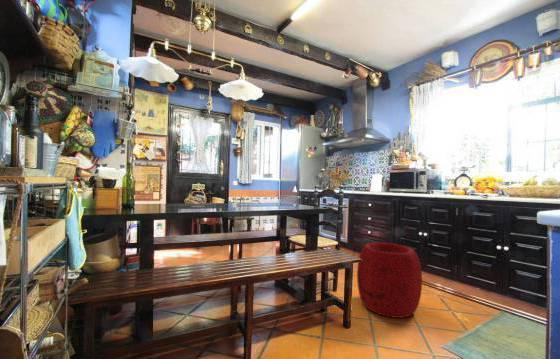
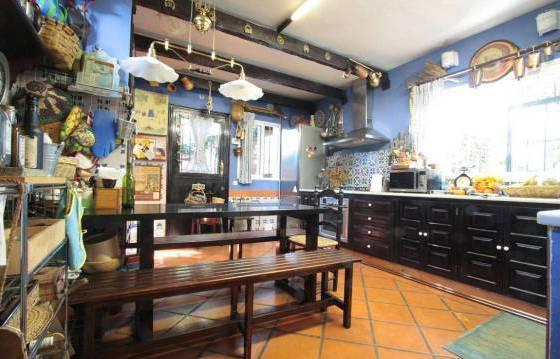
- pouf (388, 276)
